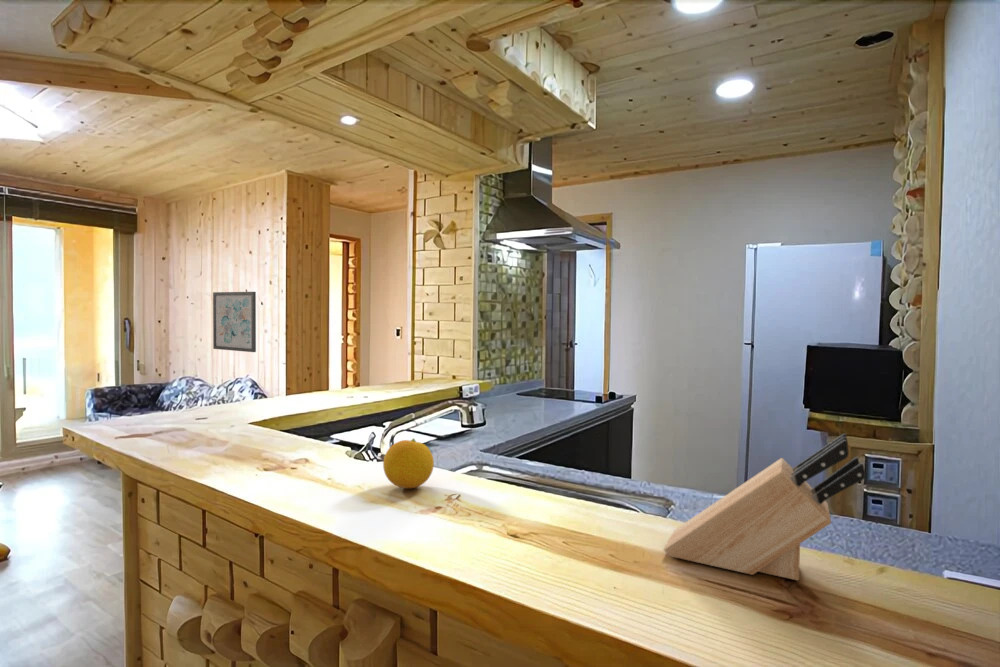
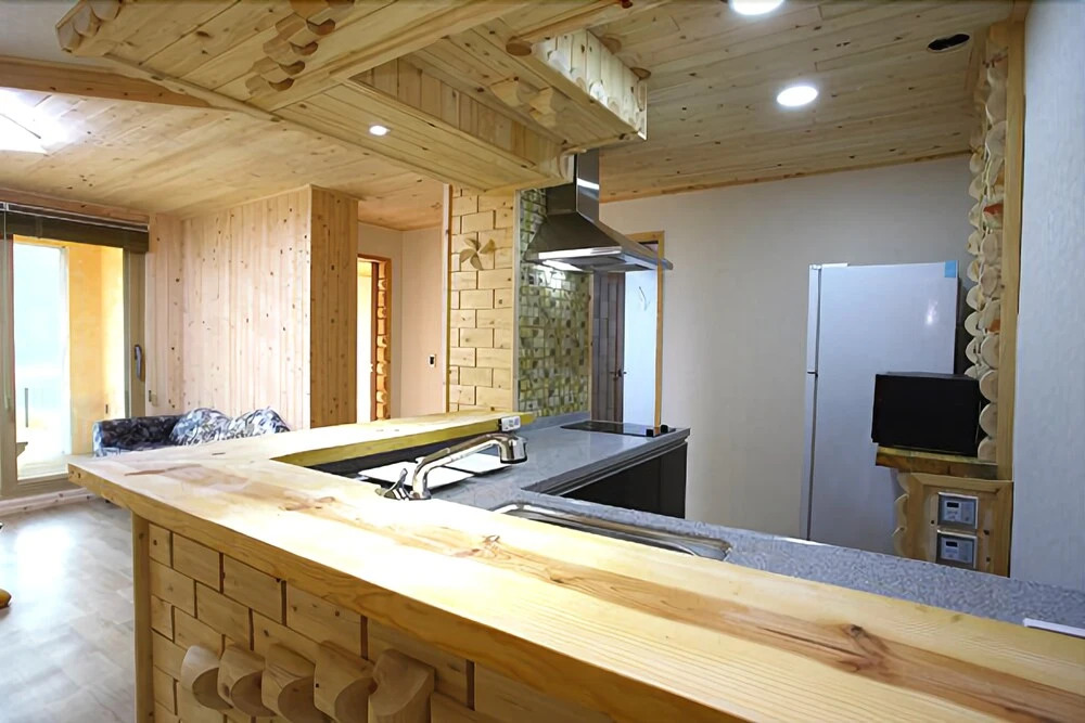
- fruit (408, 463)
- wall art (233, 321)
- knife block (758, 495)
